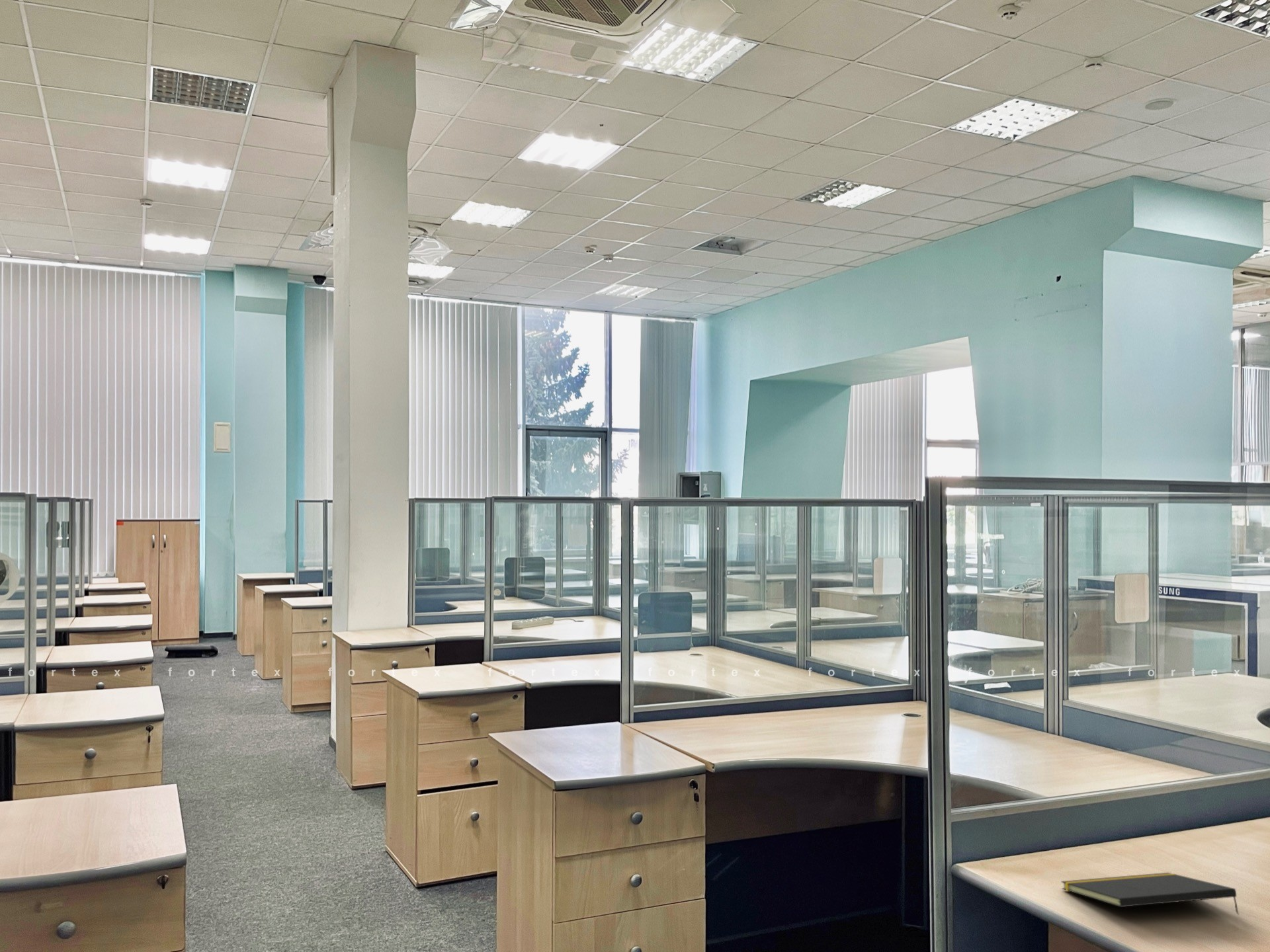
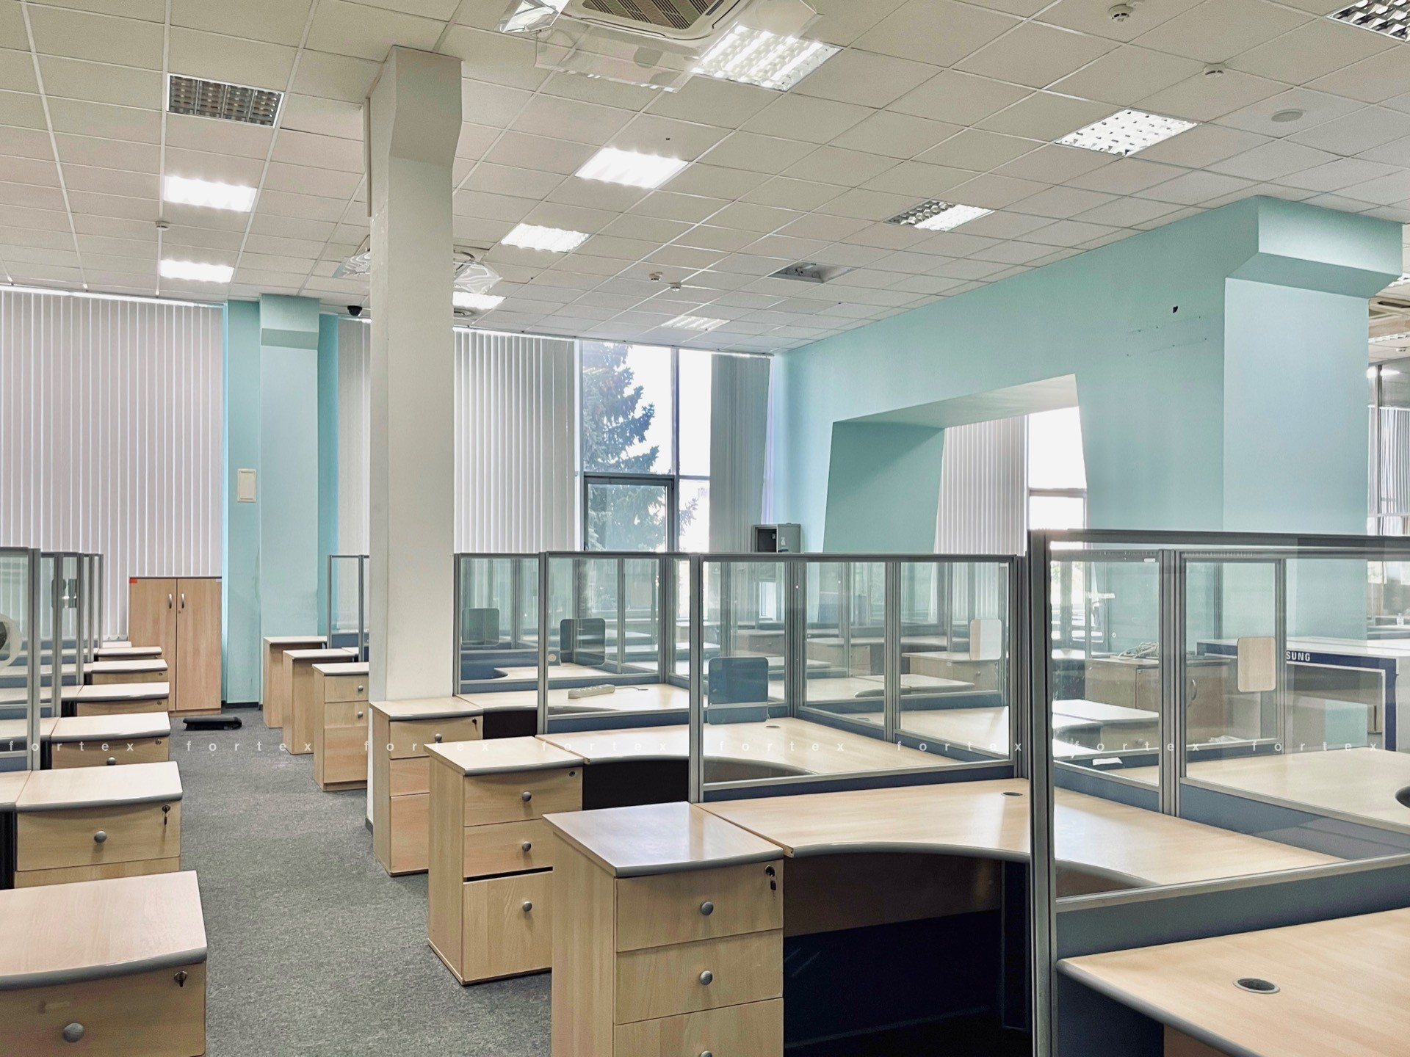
- notepad (1146, 889)
